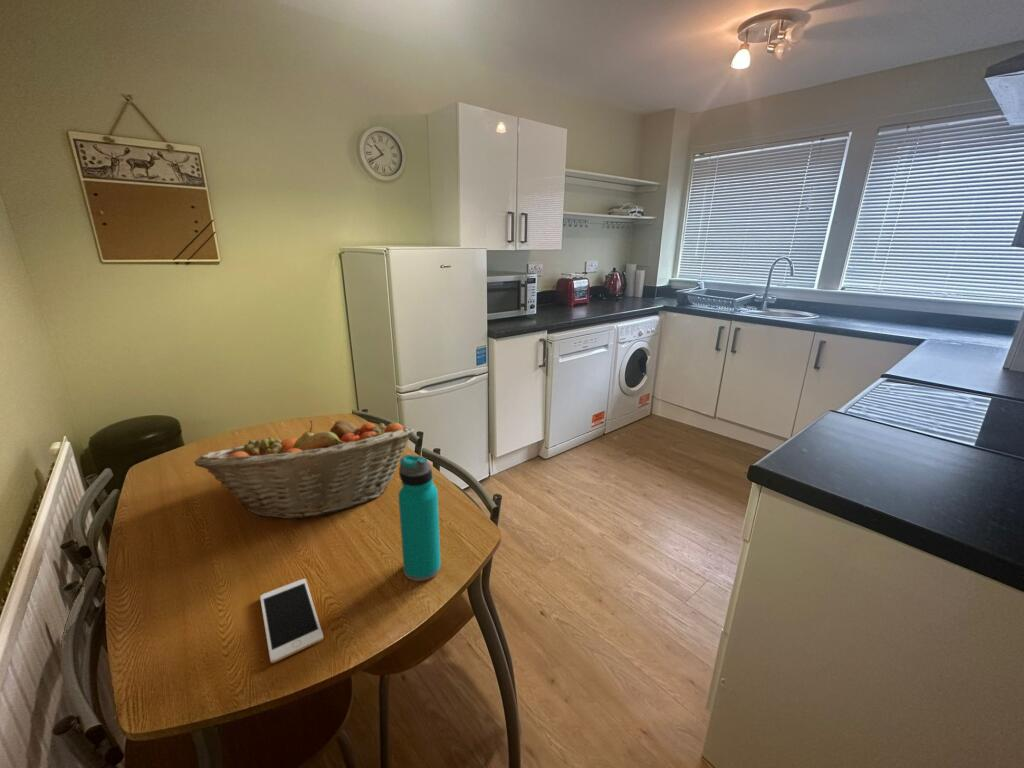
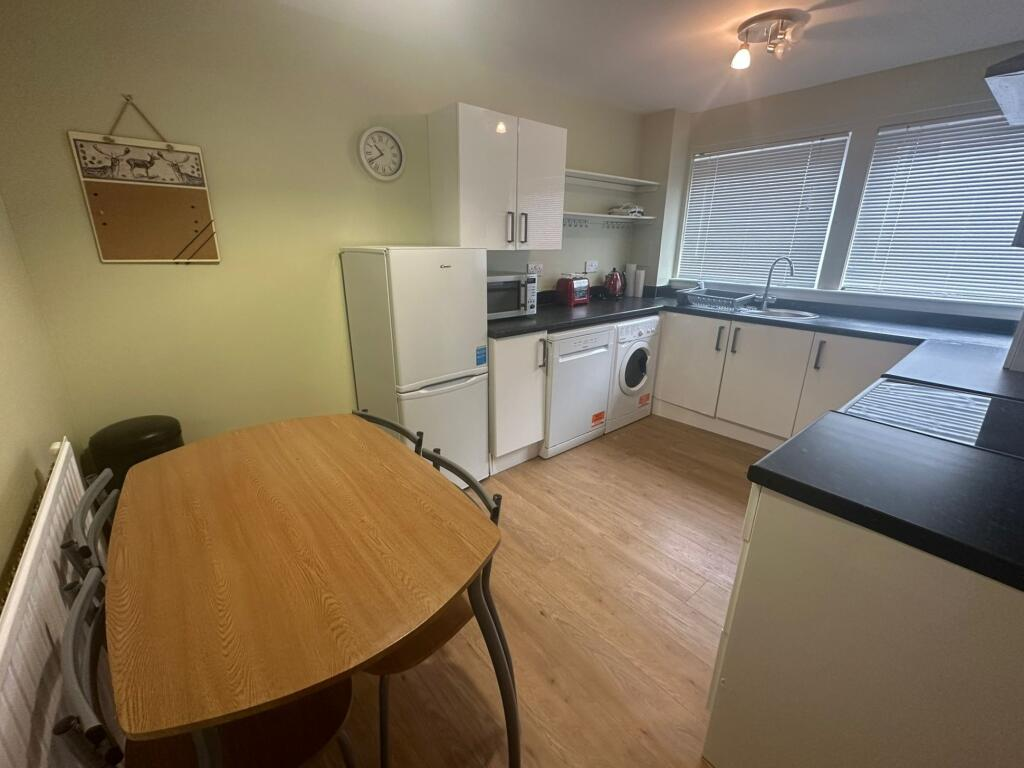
- cell phone (290, 616)
- fruit basket (316, 457)
- water bottle (419, 515)
